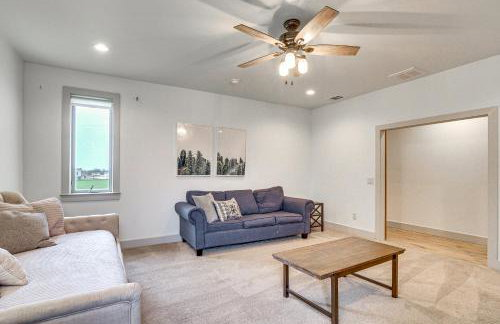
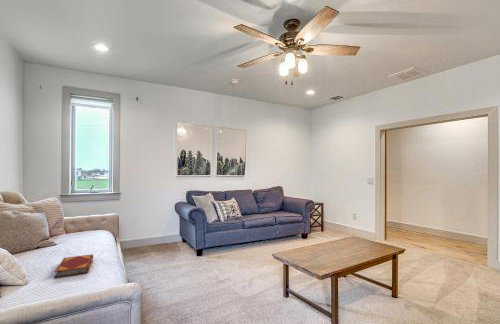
+ hardback book (75, 264)
